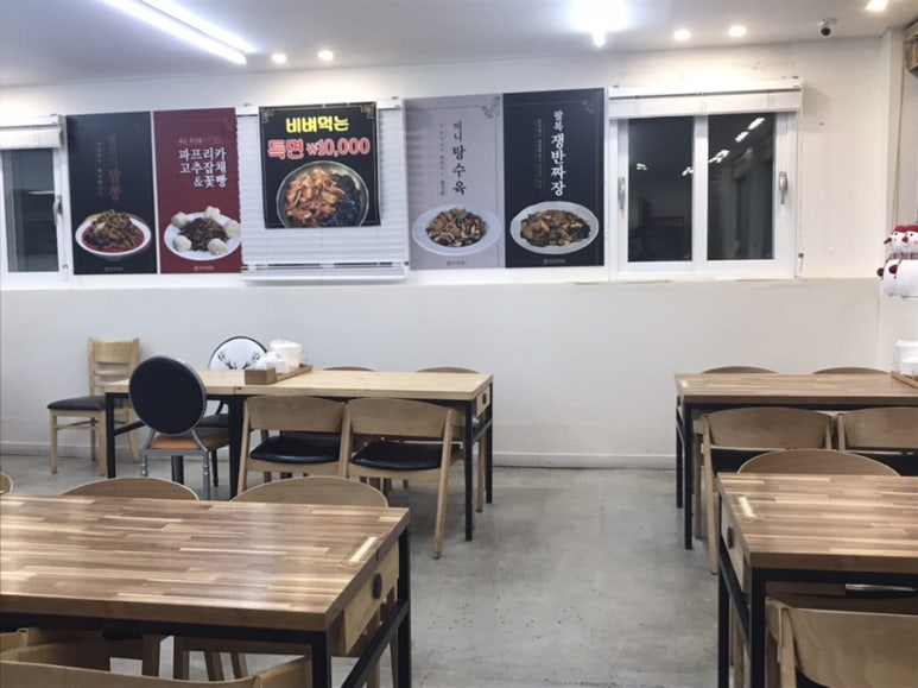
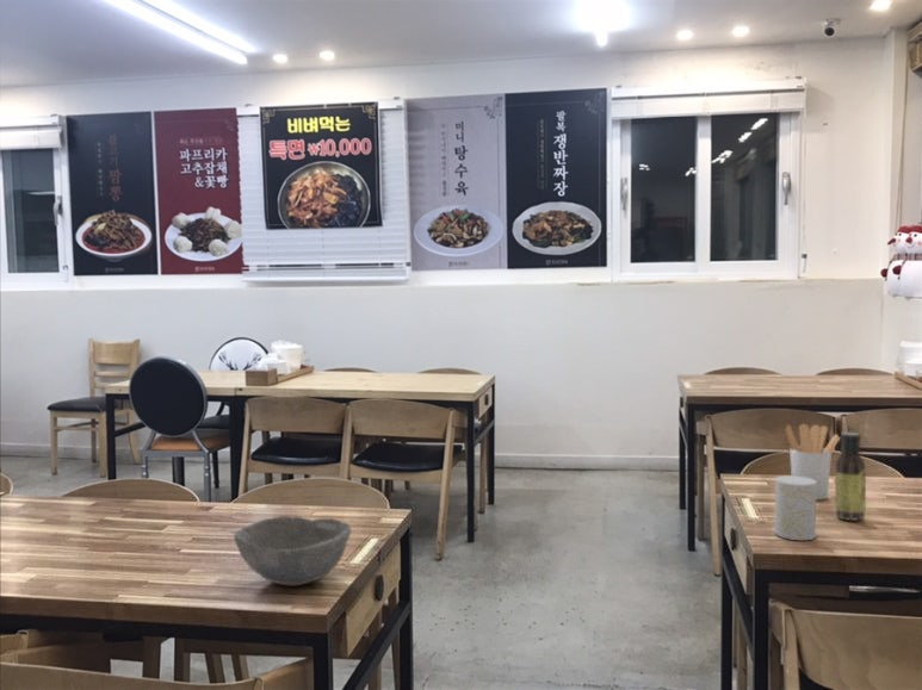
+ bowl (295, 554)
+ sauce bottle (850, 475)
+ utensil holder (810, 459)
+ cup (794, 506)
